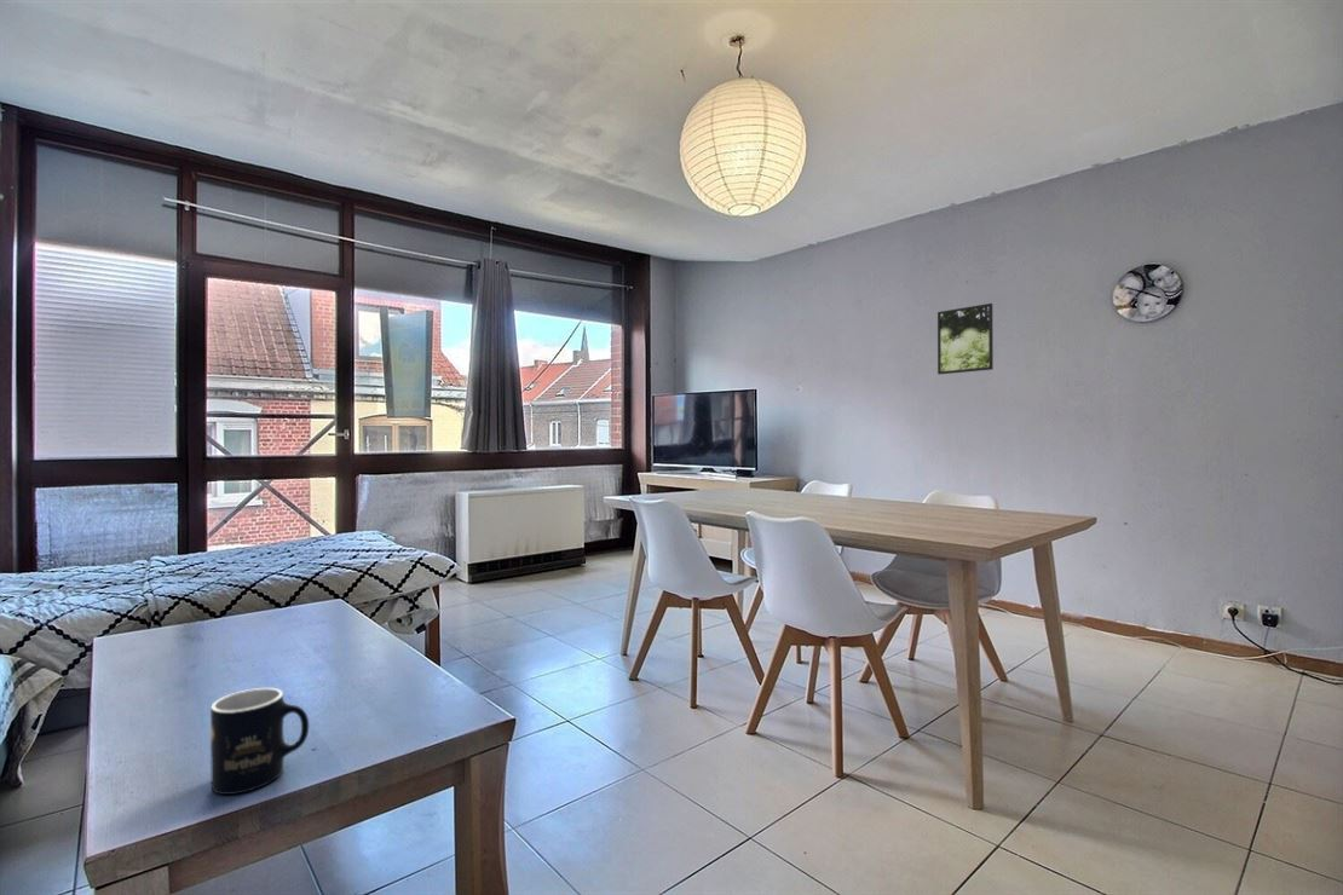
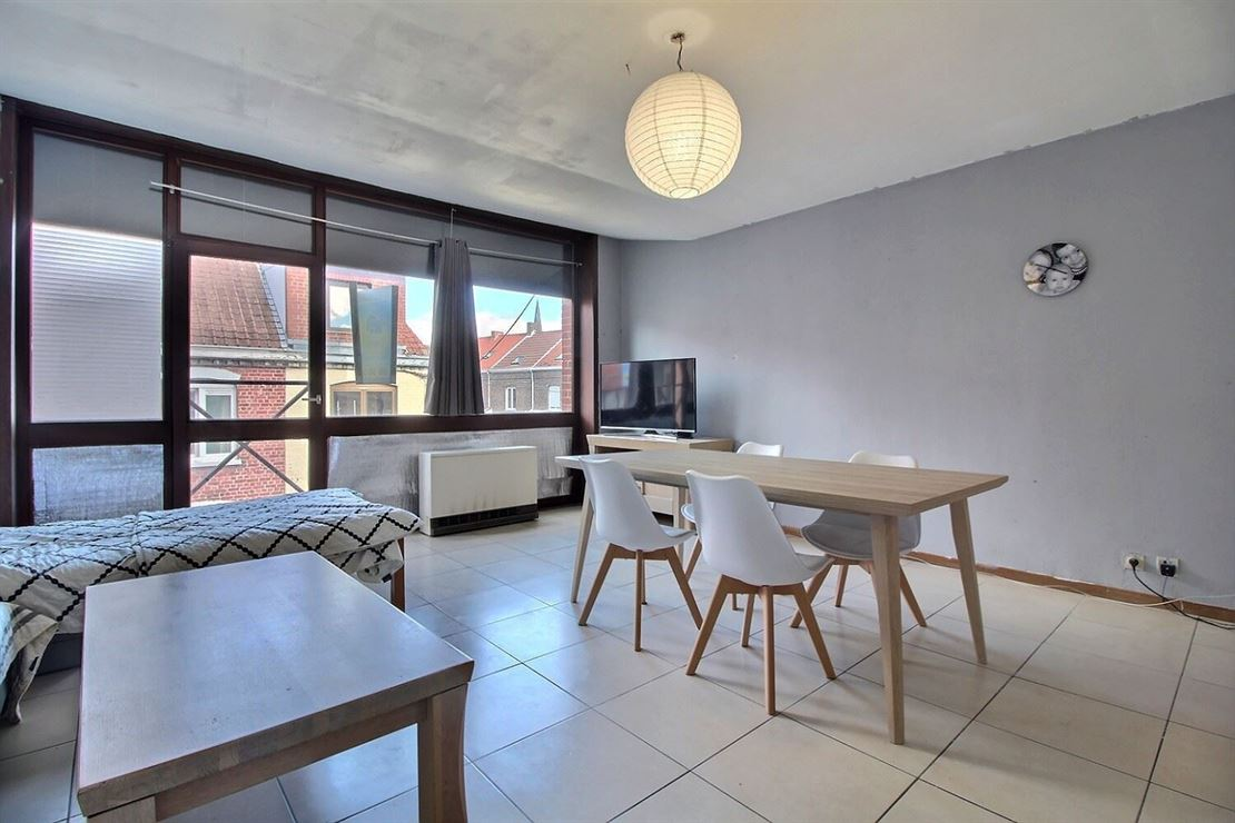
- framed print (964, 340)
- mug (260, 735)
